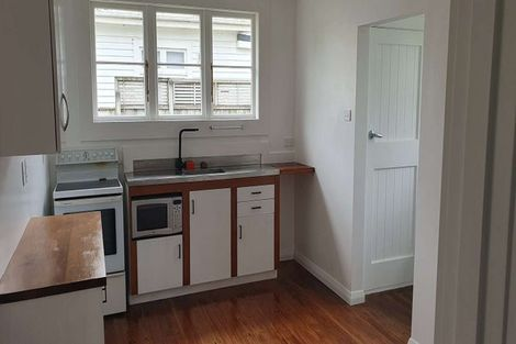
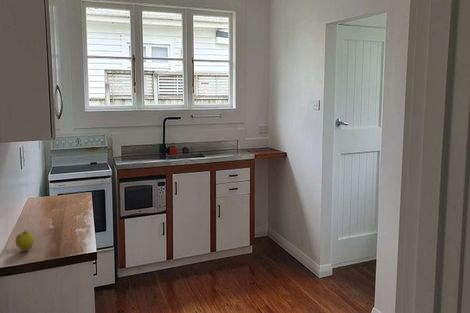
+ apple (24, 240)
